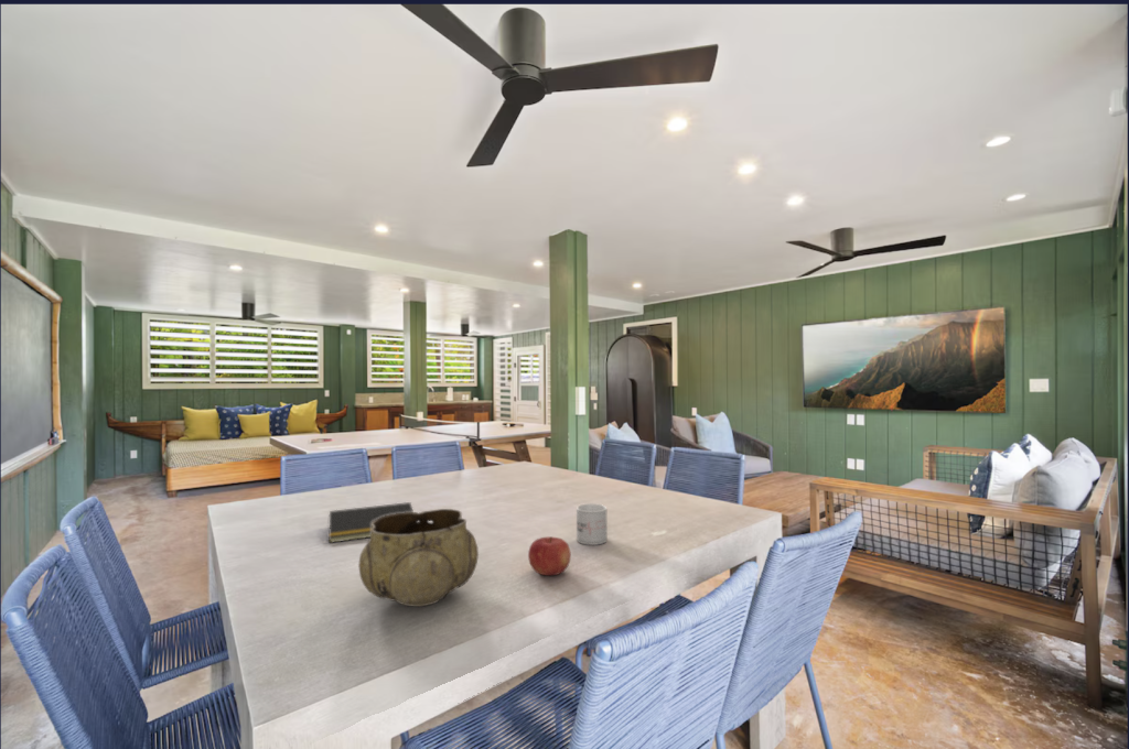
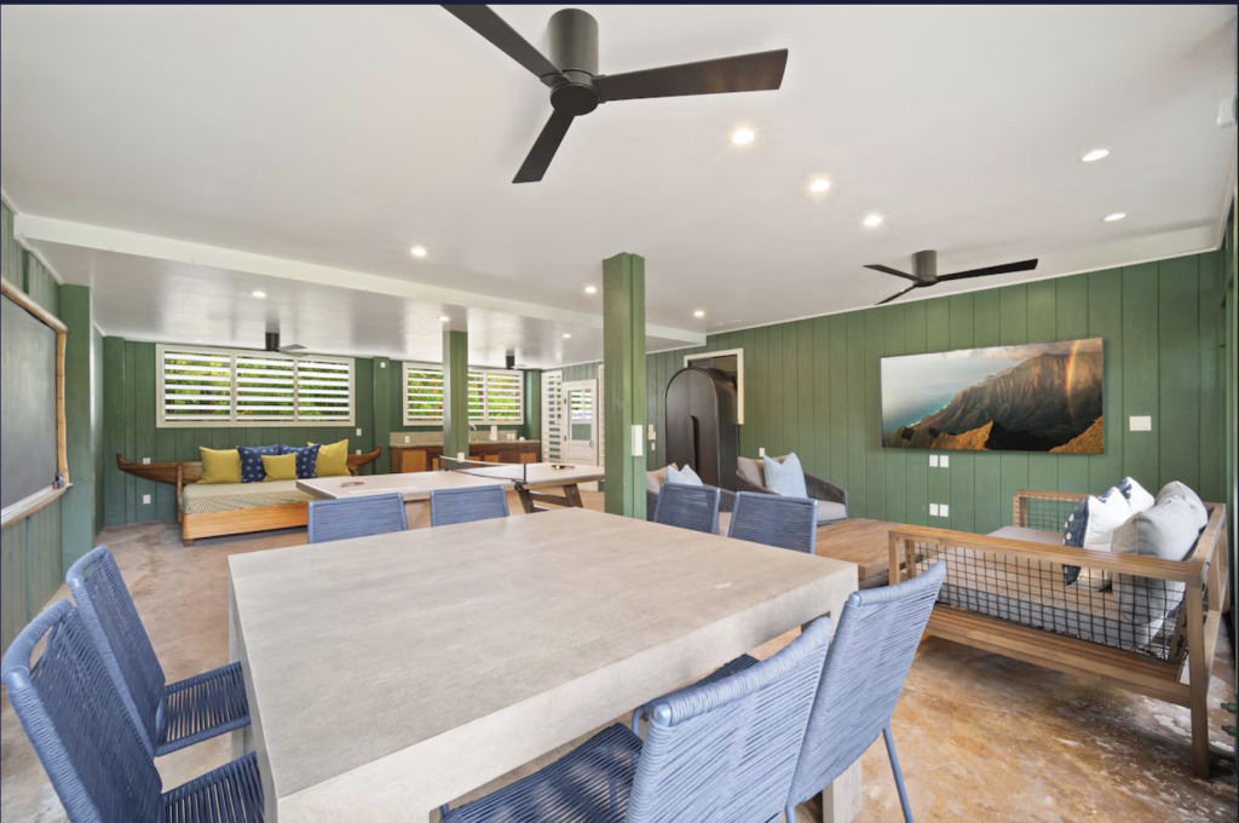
- mug (589, 521)
- notepad (373, 520)
- decorative bowl (420, 557)
- fruit (549, 553)
